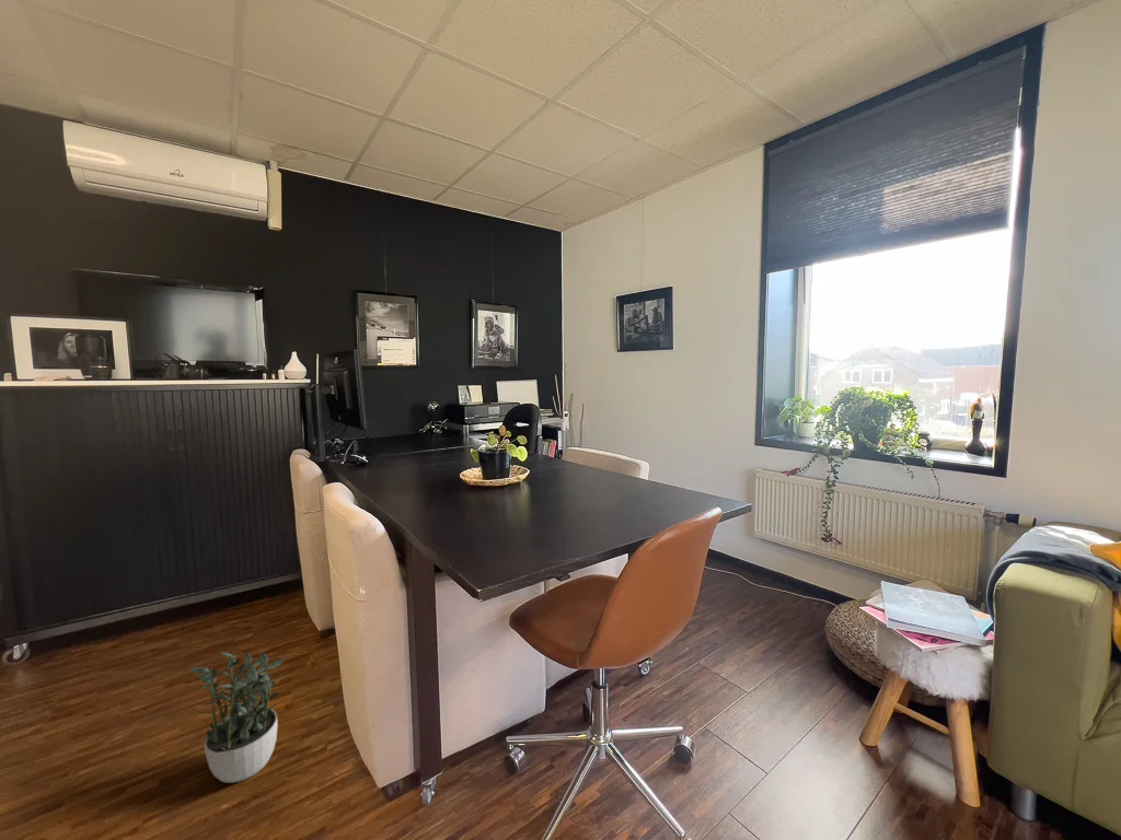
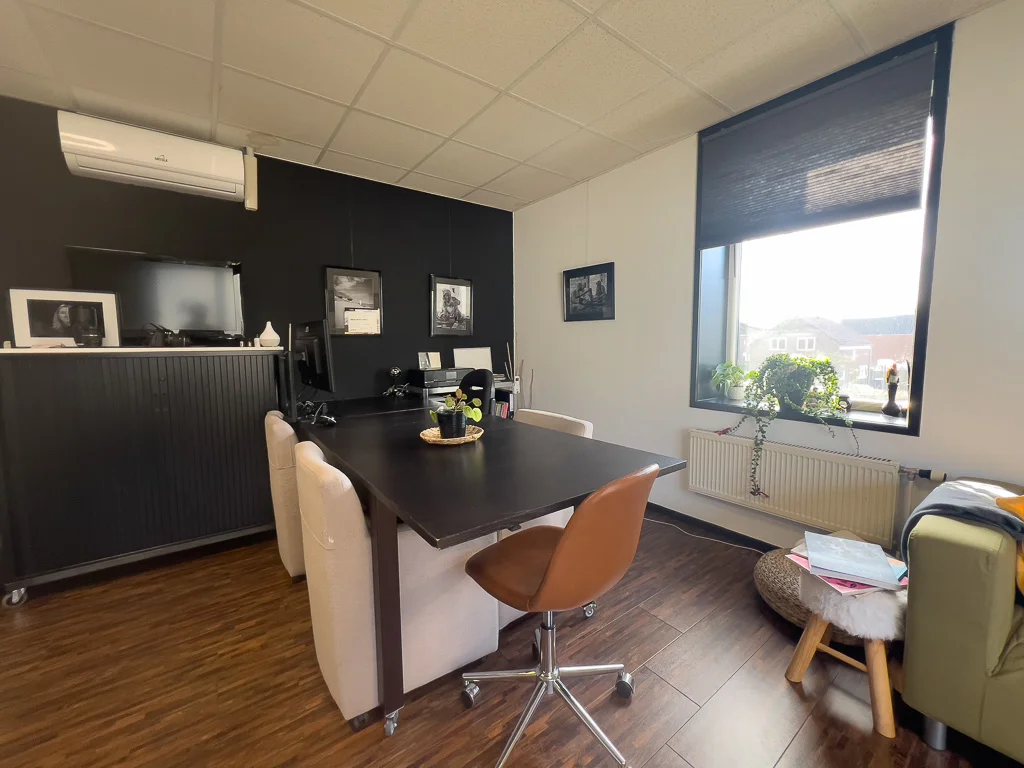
- potted plant (243, 705)
